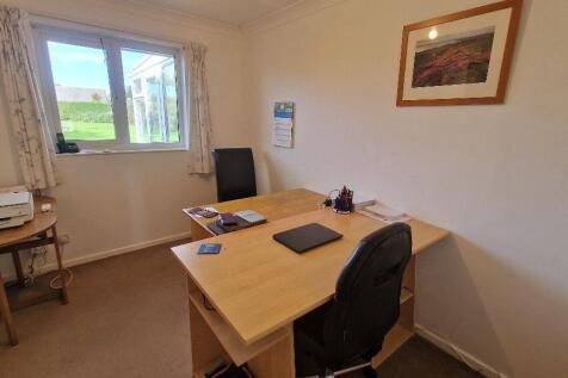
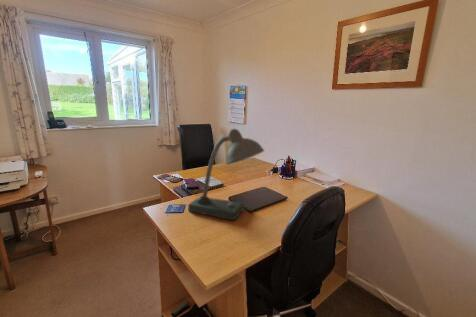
+ desk lamp (226, 163)
